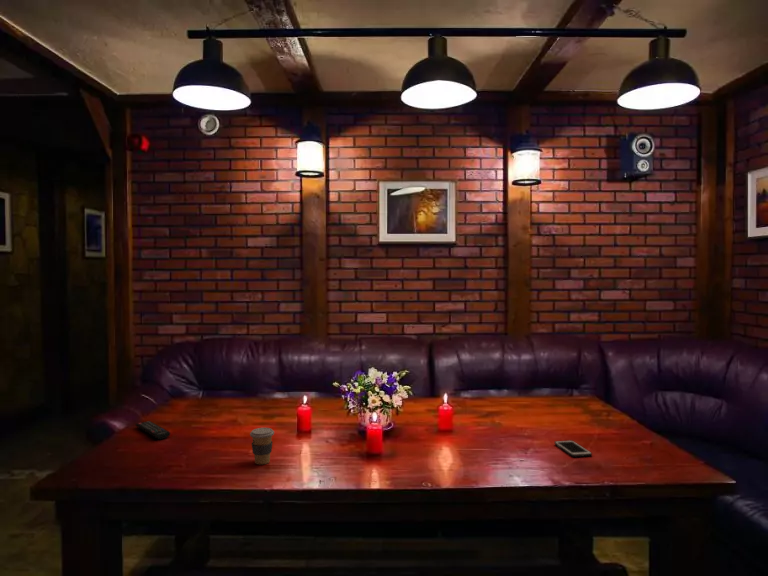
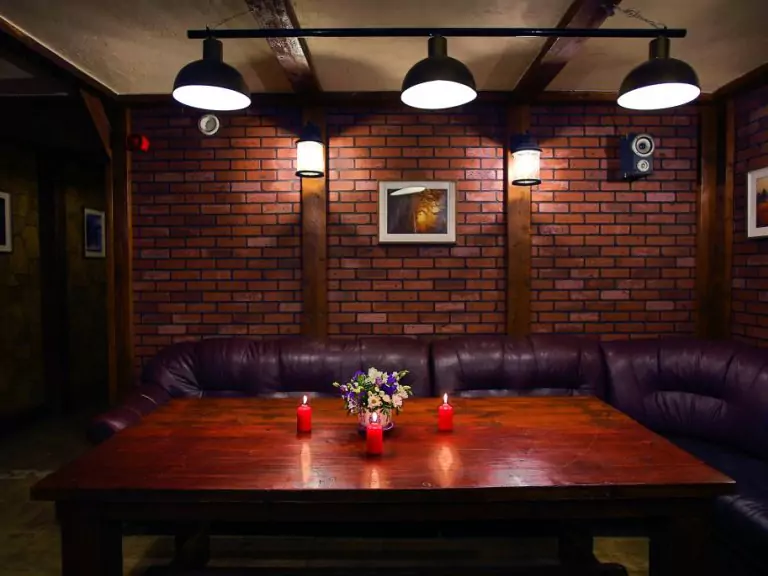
- remote control (152, 429)
- coffee cup (262, 446)
- cell phone (572, 448)
